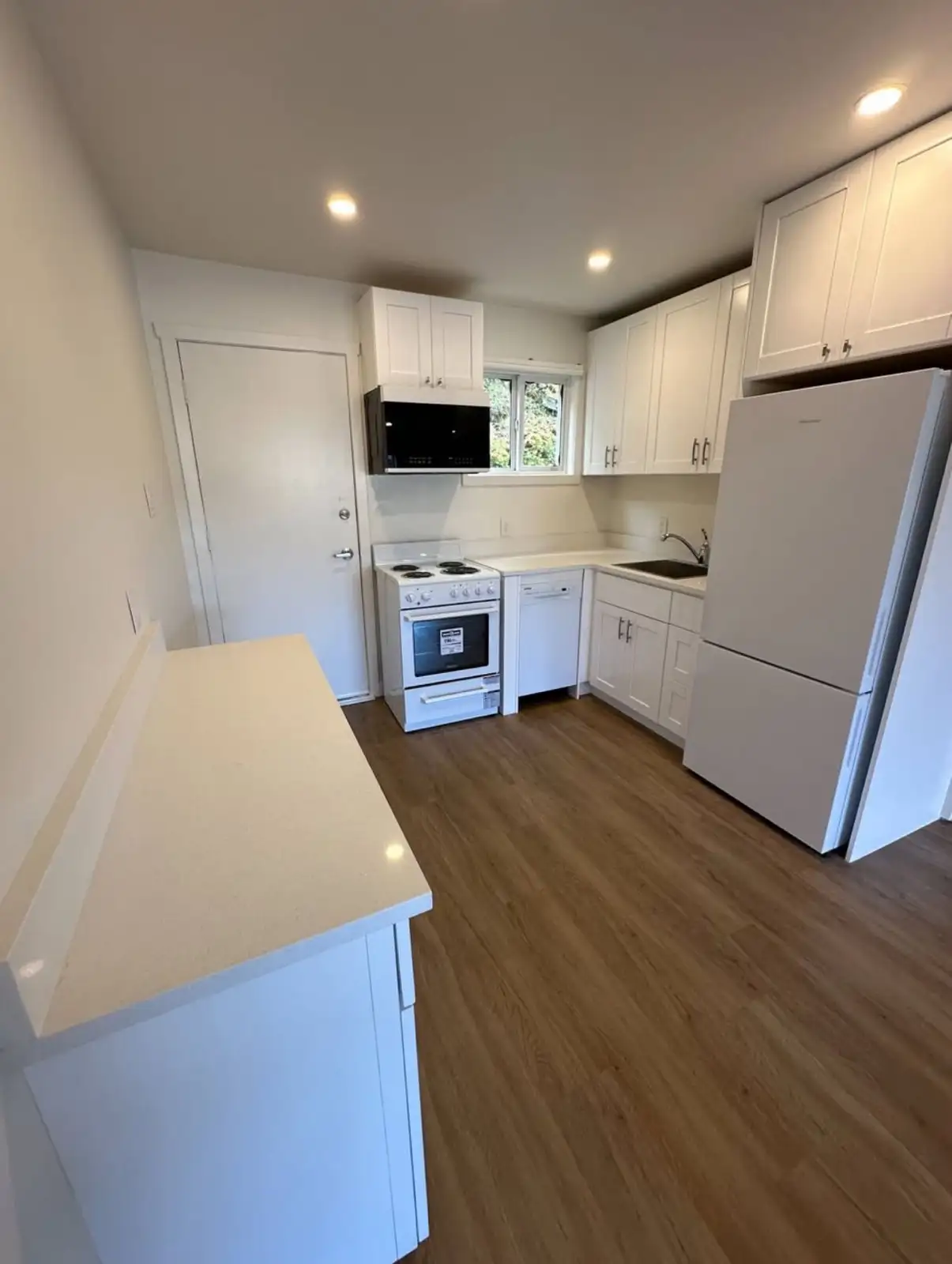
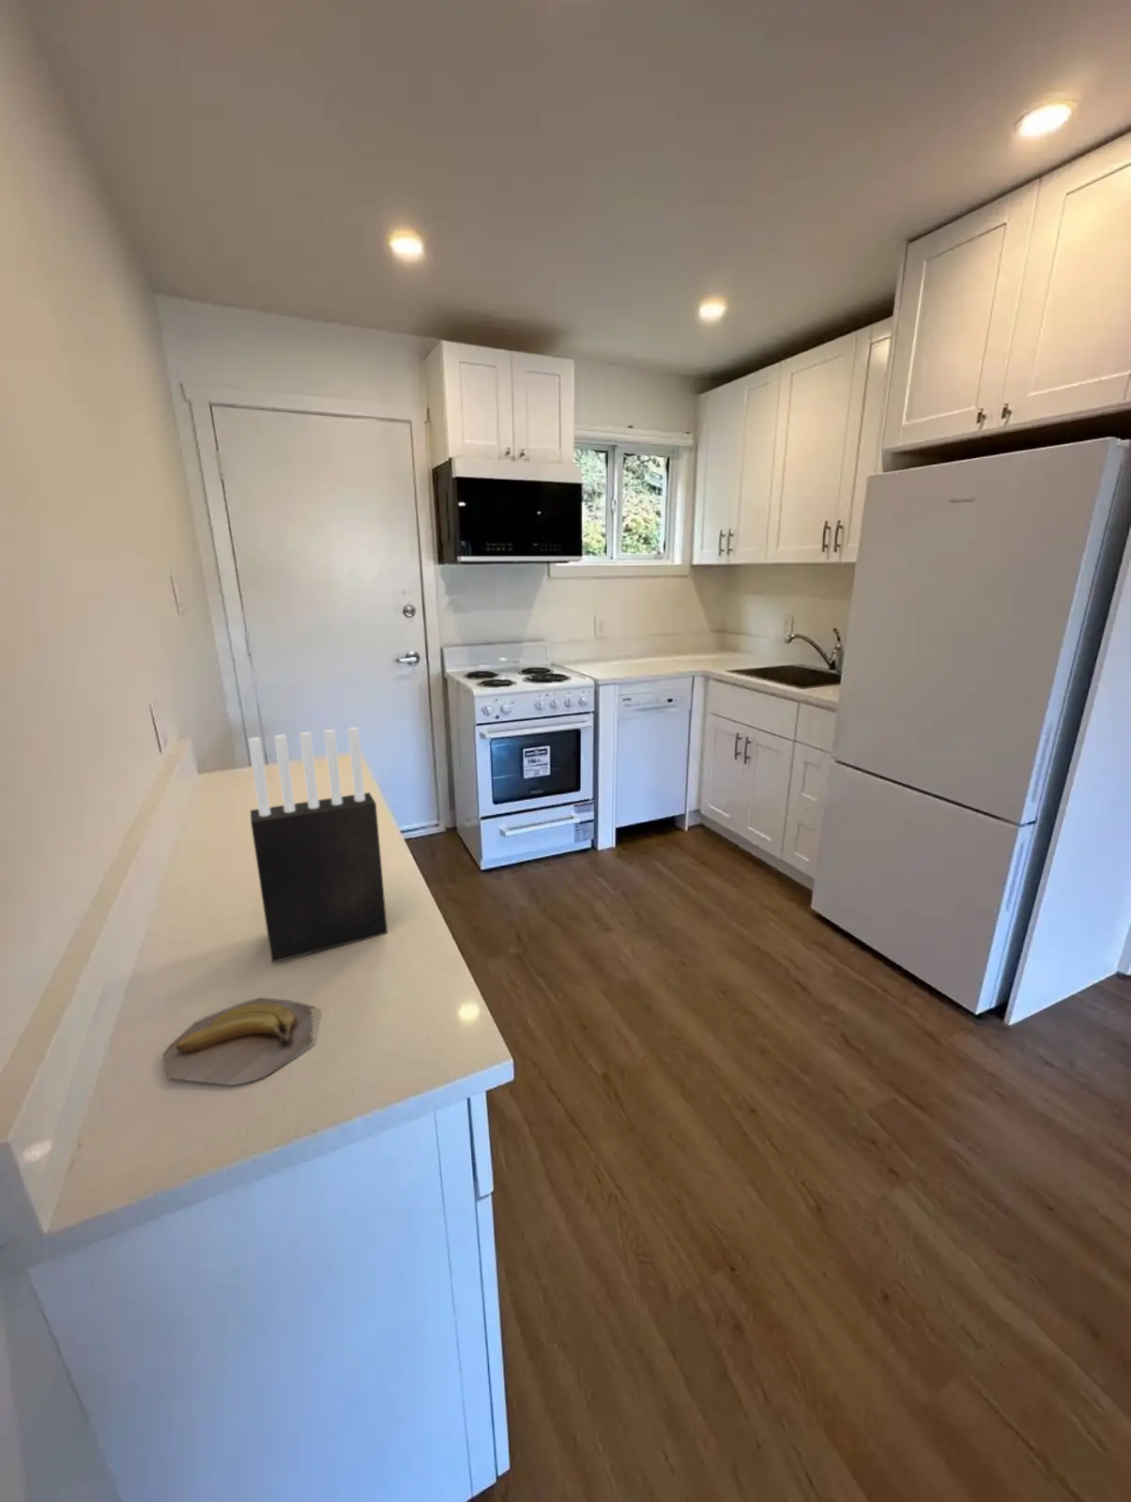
+ banana (245, 1030)
+ knife block (315, 833)
